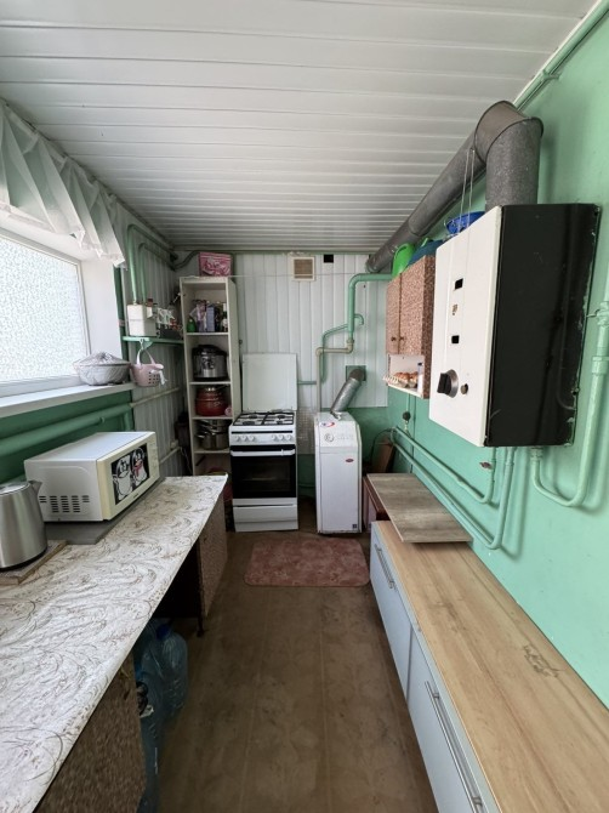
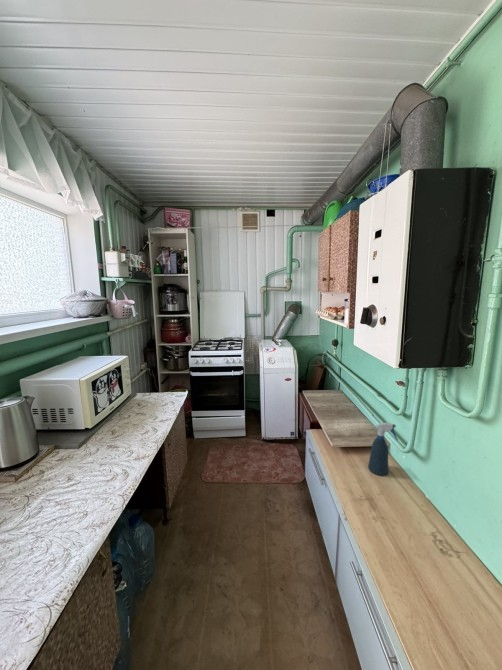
+ spray bottle (381, 446)
